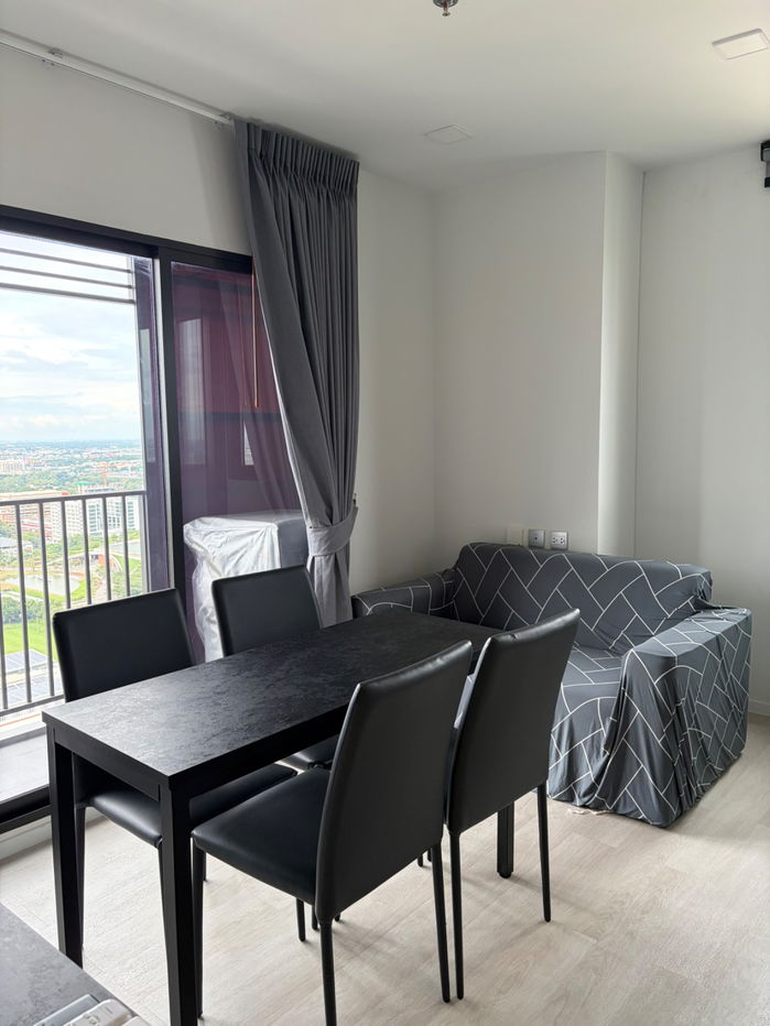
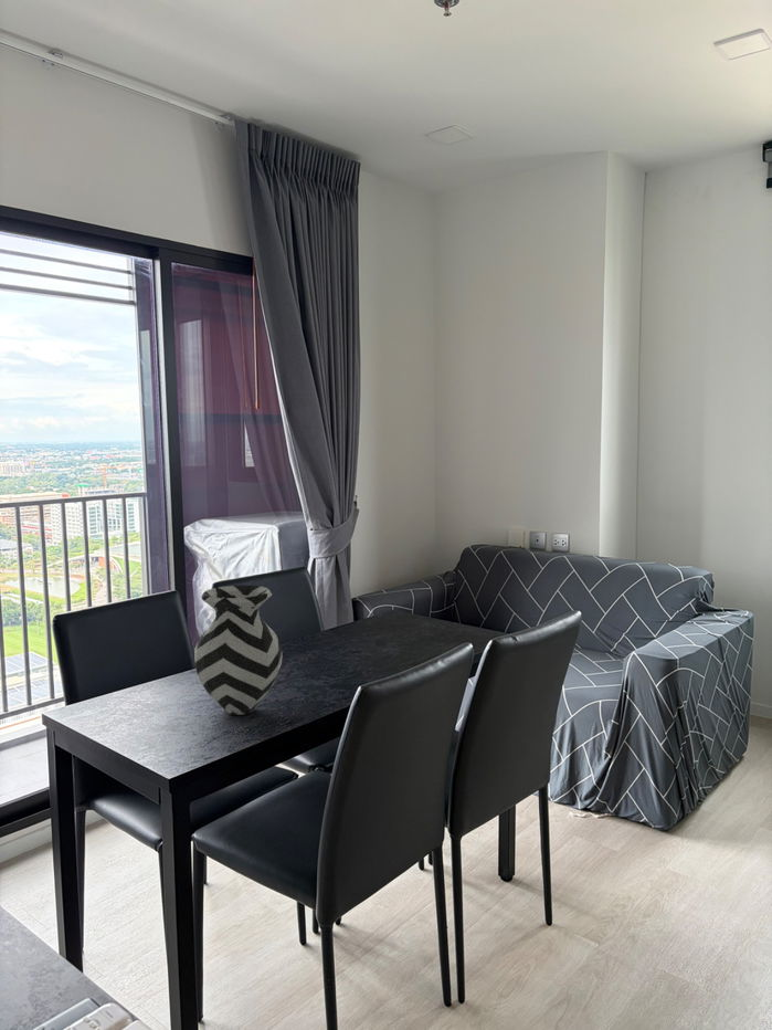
+ vase (237, 651)
